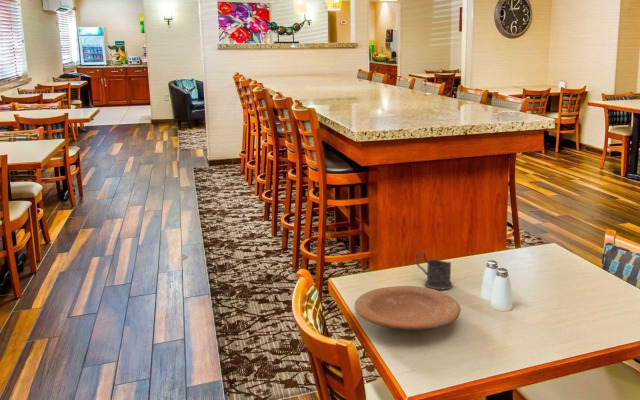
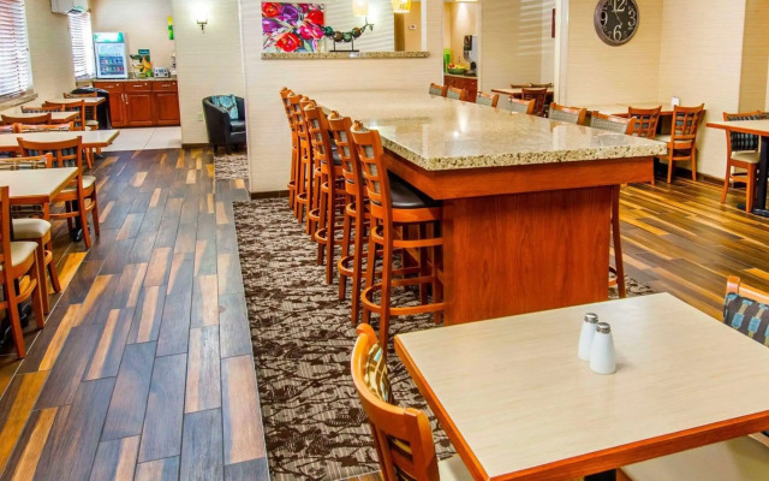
- plate (406, 311)
- mug (432, 269)
